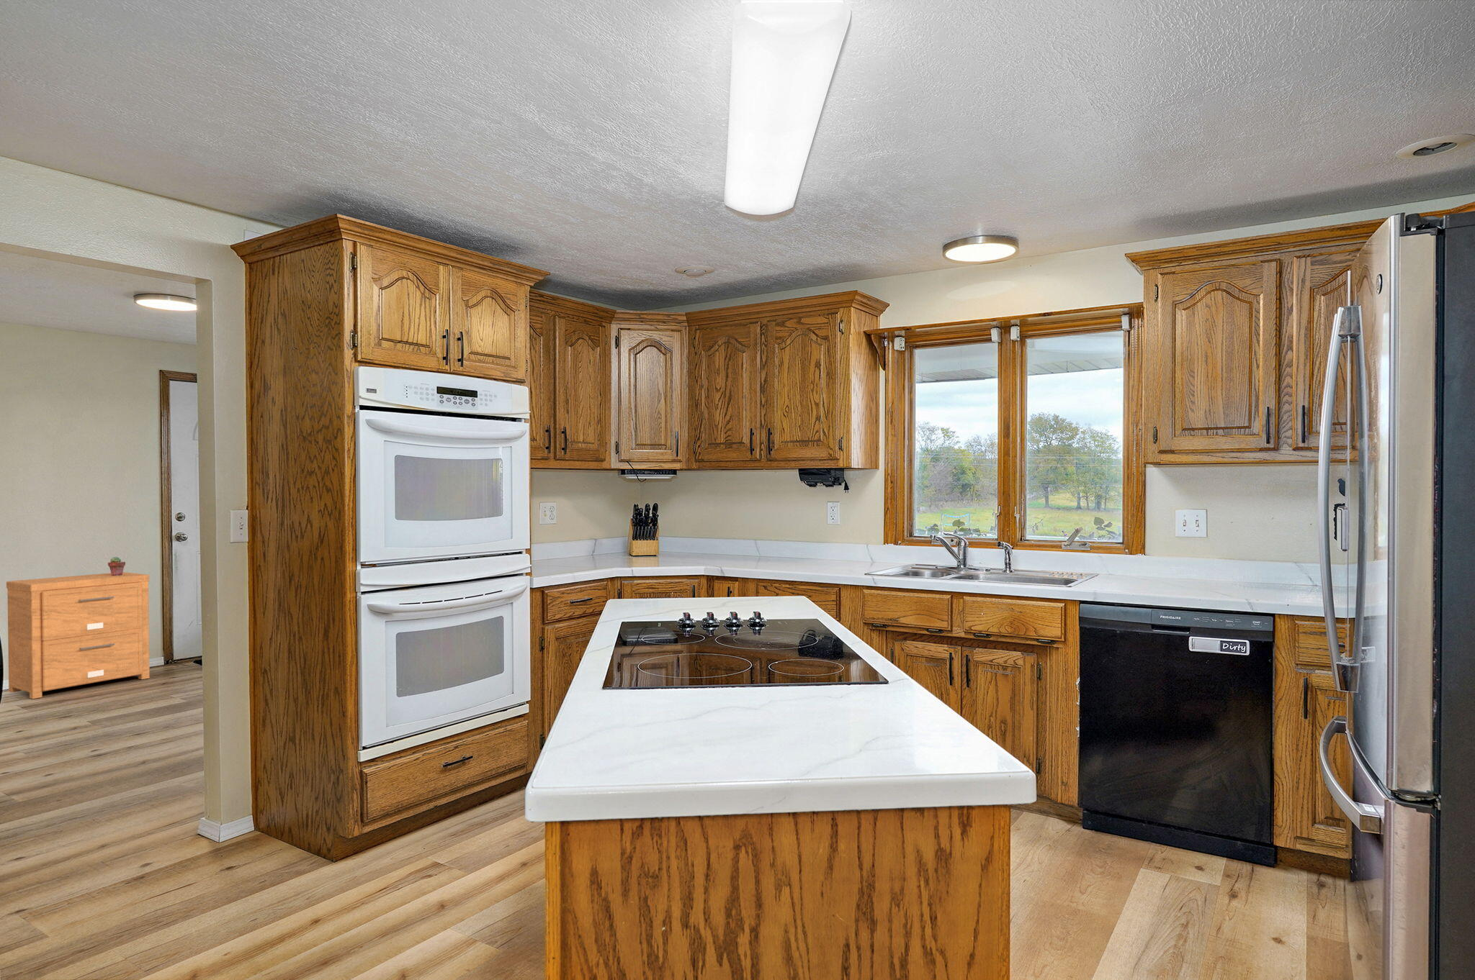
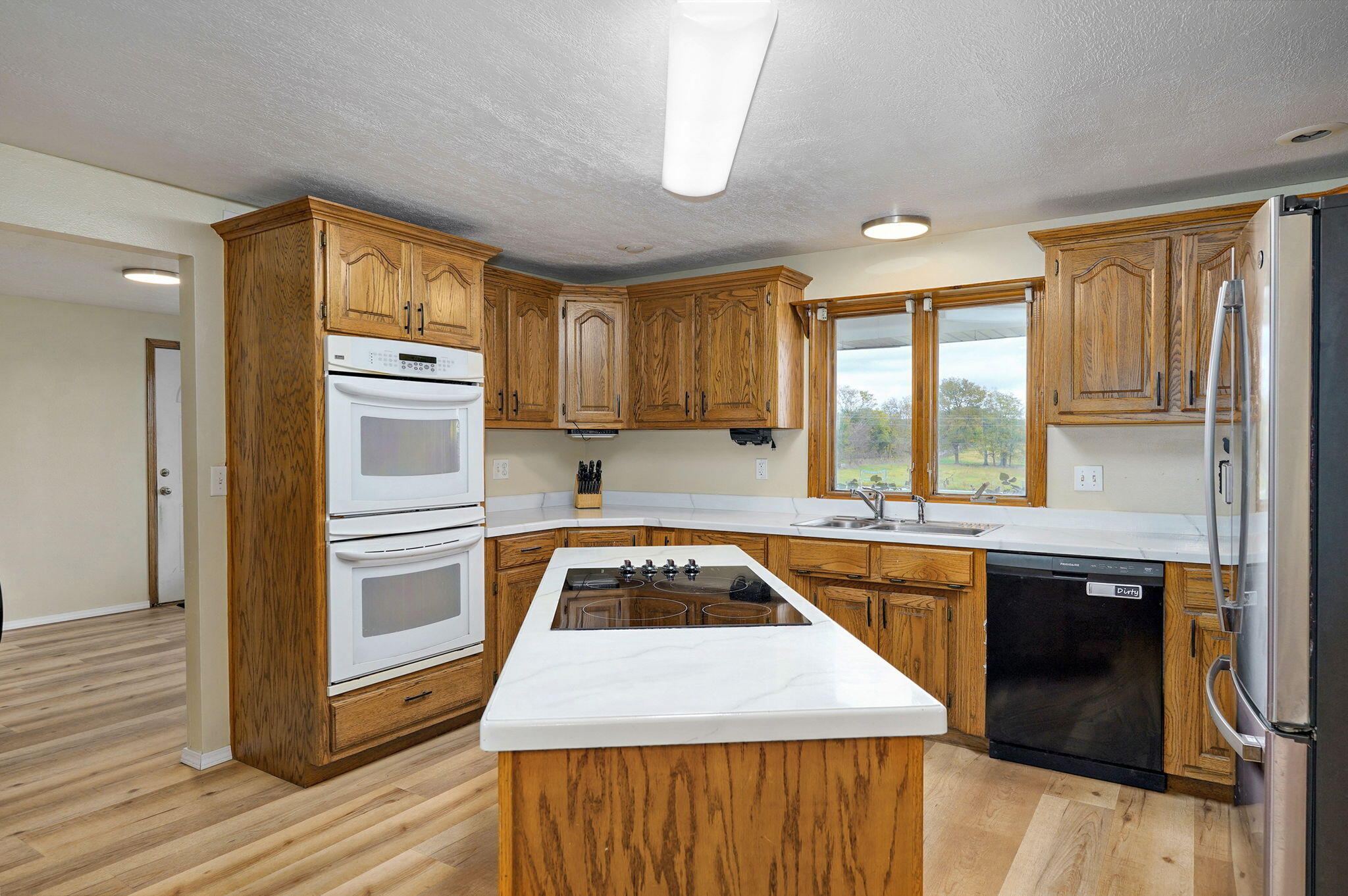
- potted succulent (117, 565)
- nightstand (82, 631)
